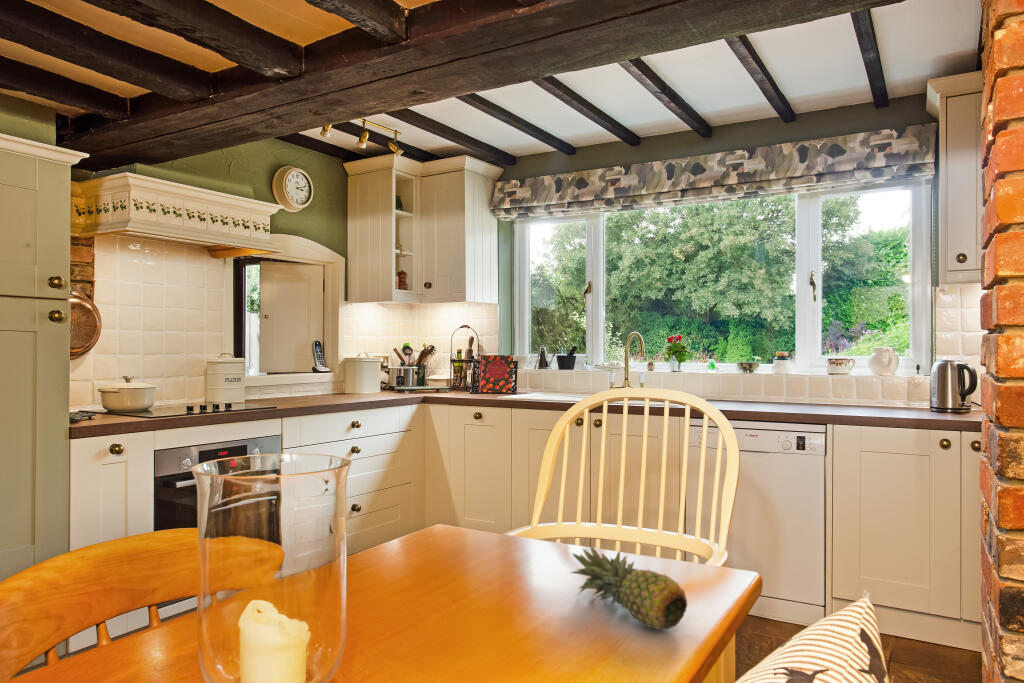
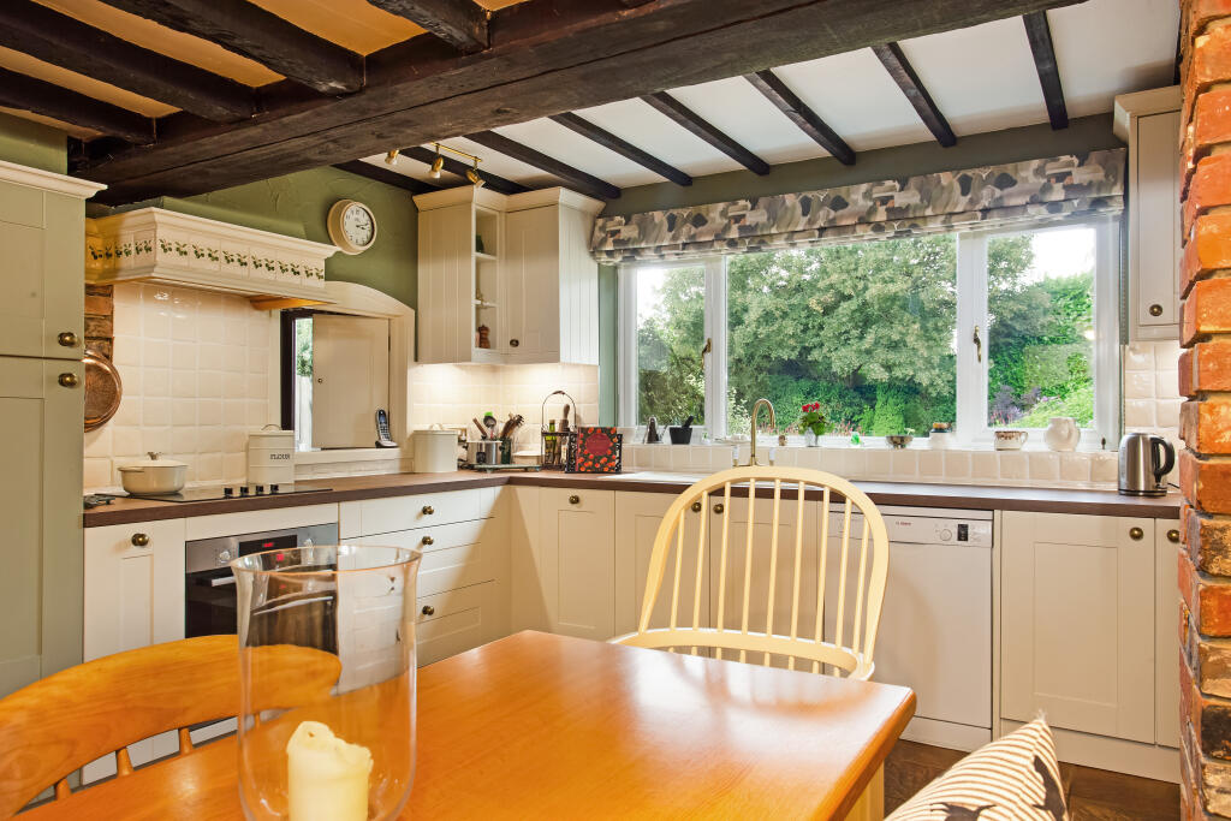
- fruit (628, 584)
